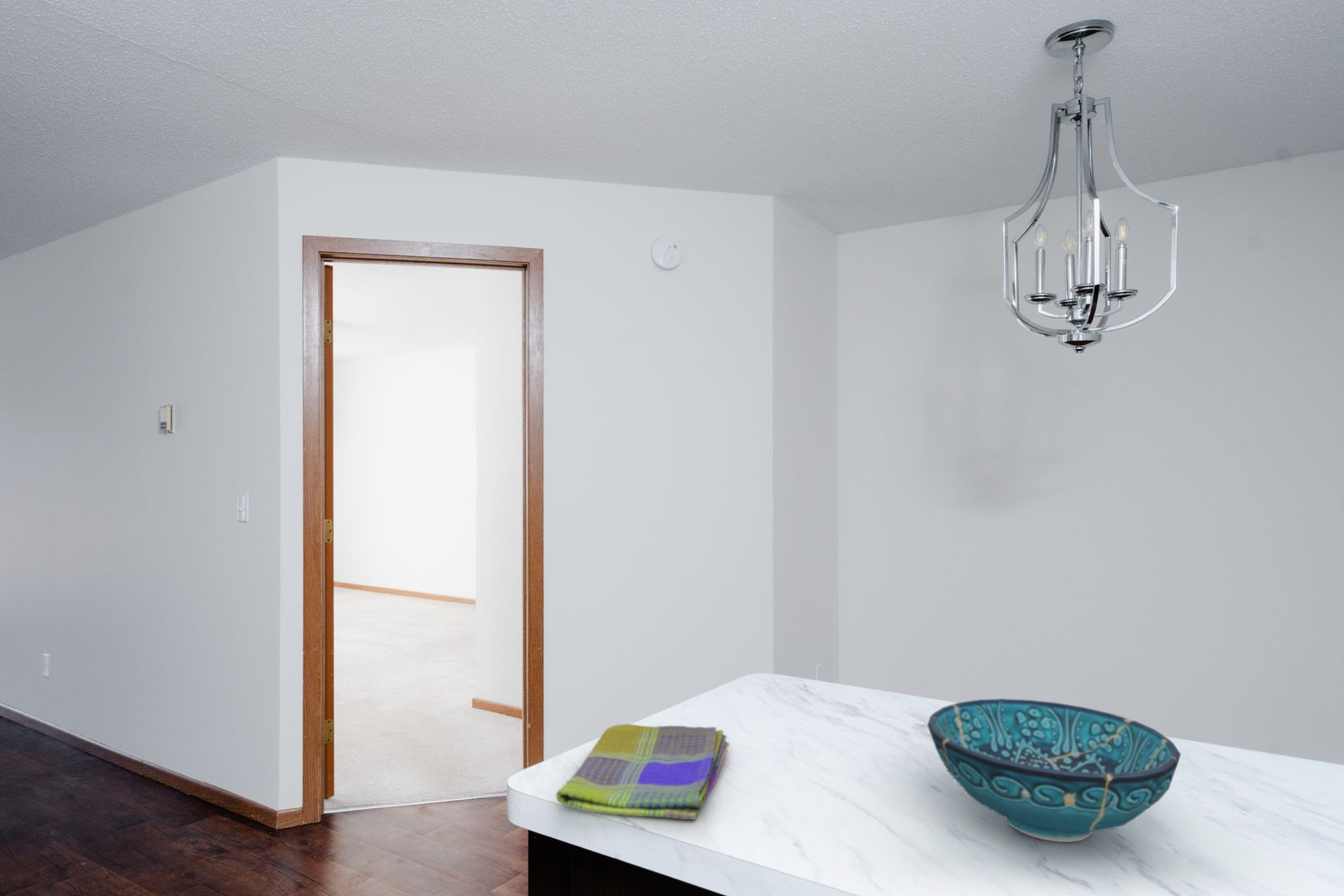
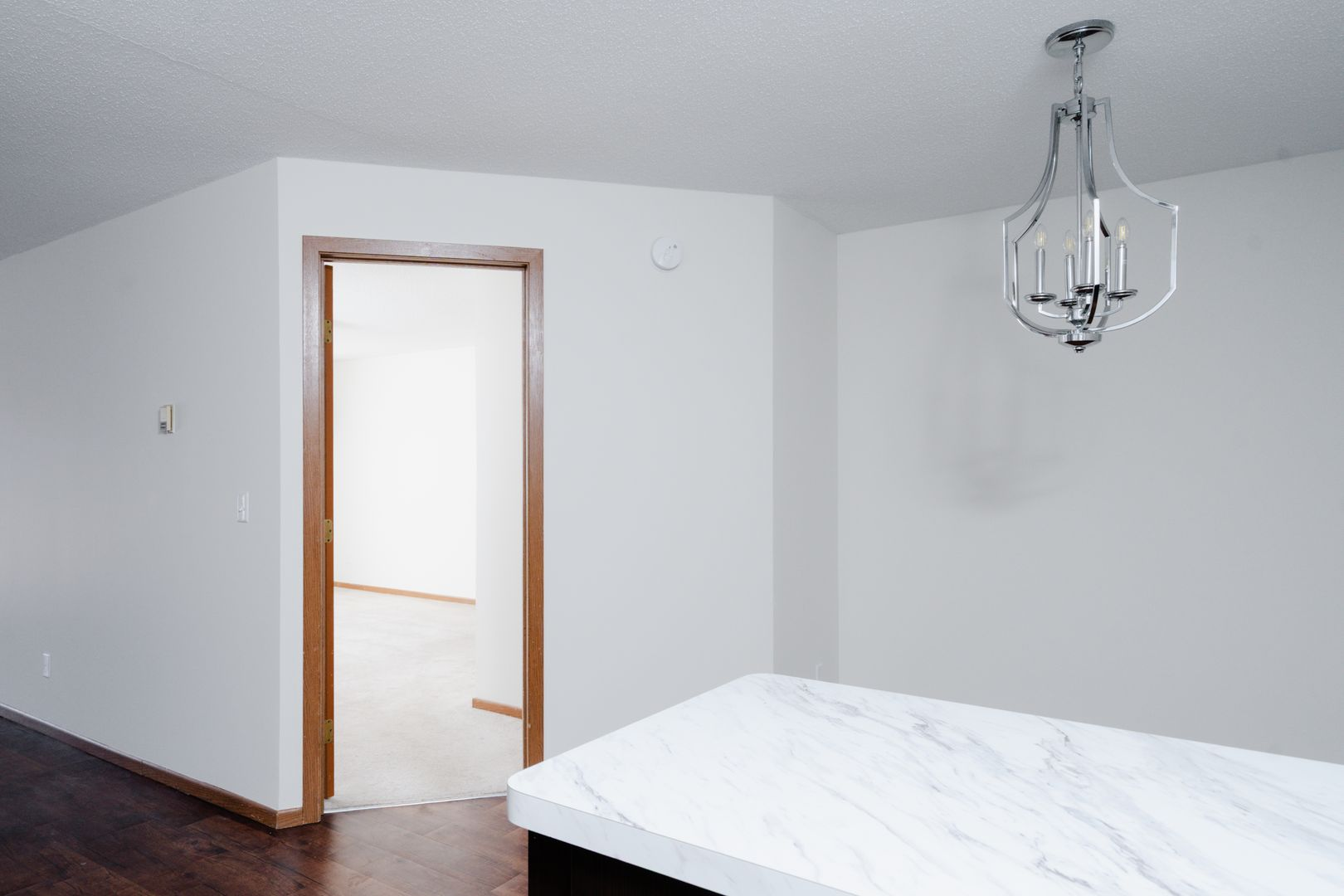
- dish towel (648, 764)
- bowl (1048, 777)
